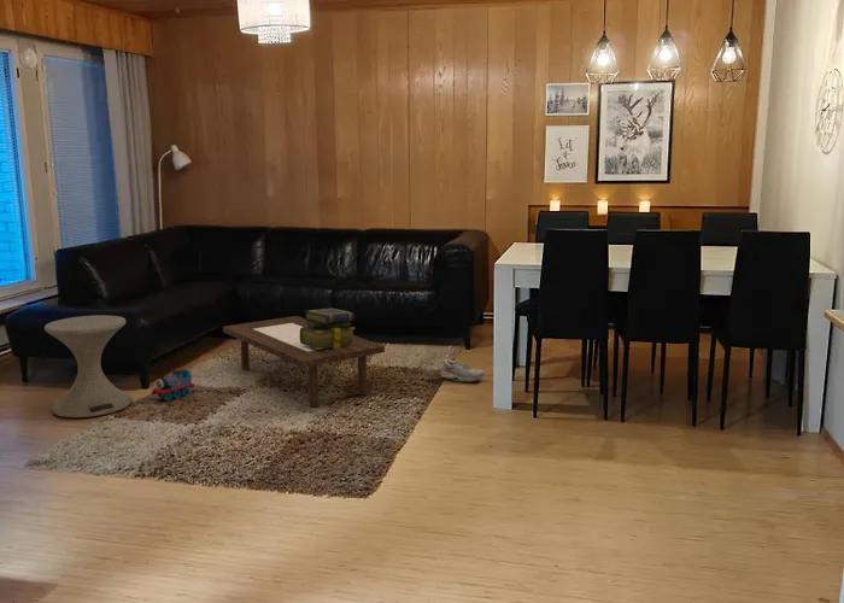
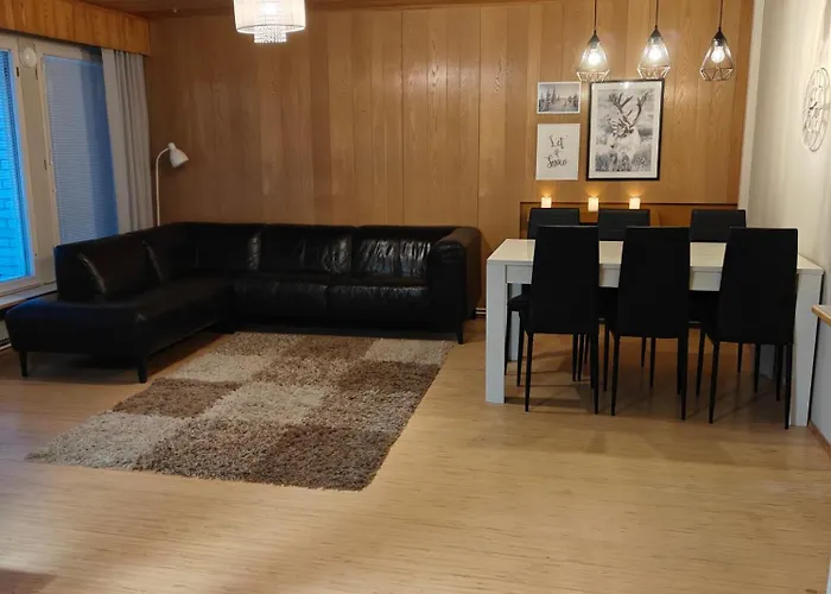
- side table (89, 364)
- toy train (172, 385)
- stack of books (327, 326)
- shoe (462, 370)
- coffee table (299, 358)
